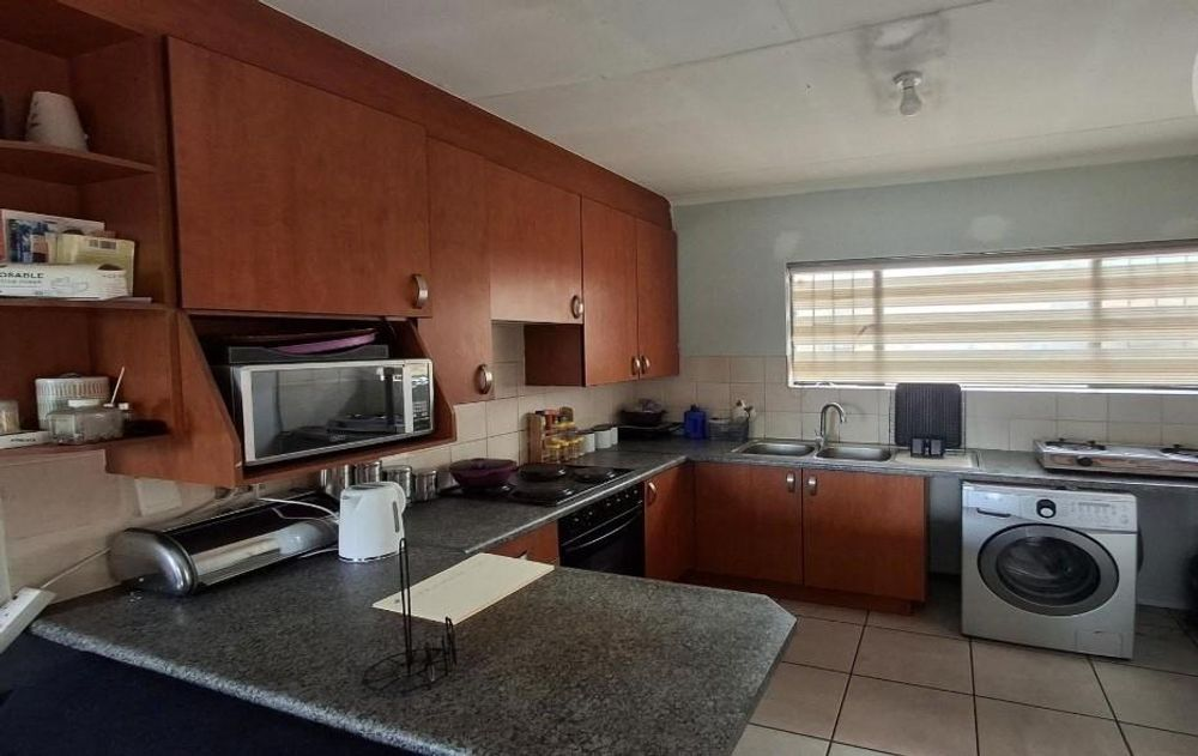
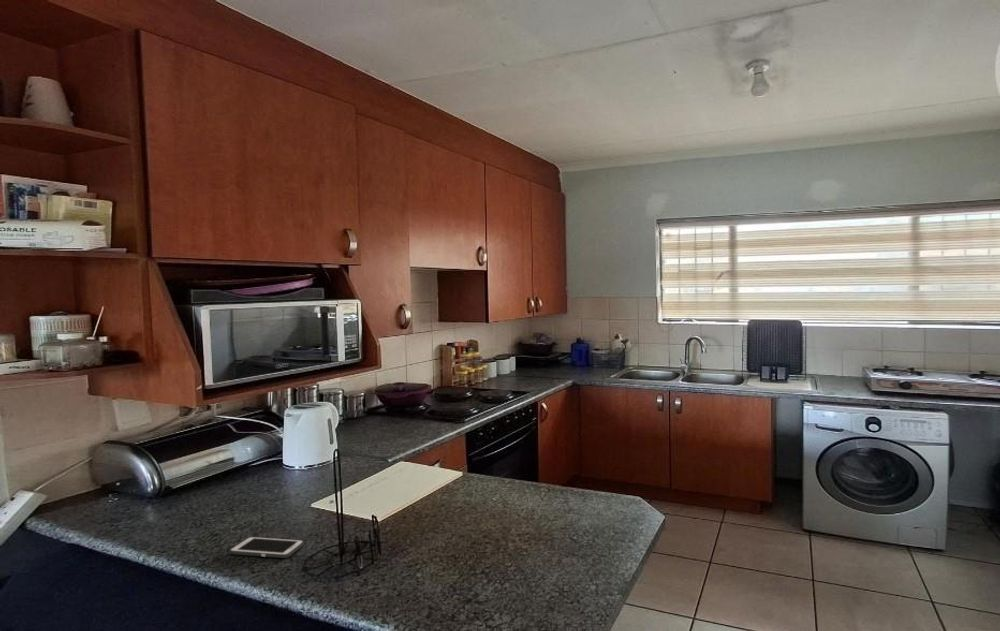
+ cell phone (267, 547)
